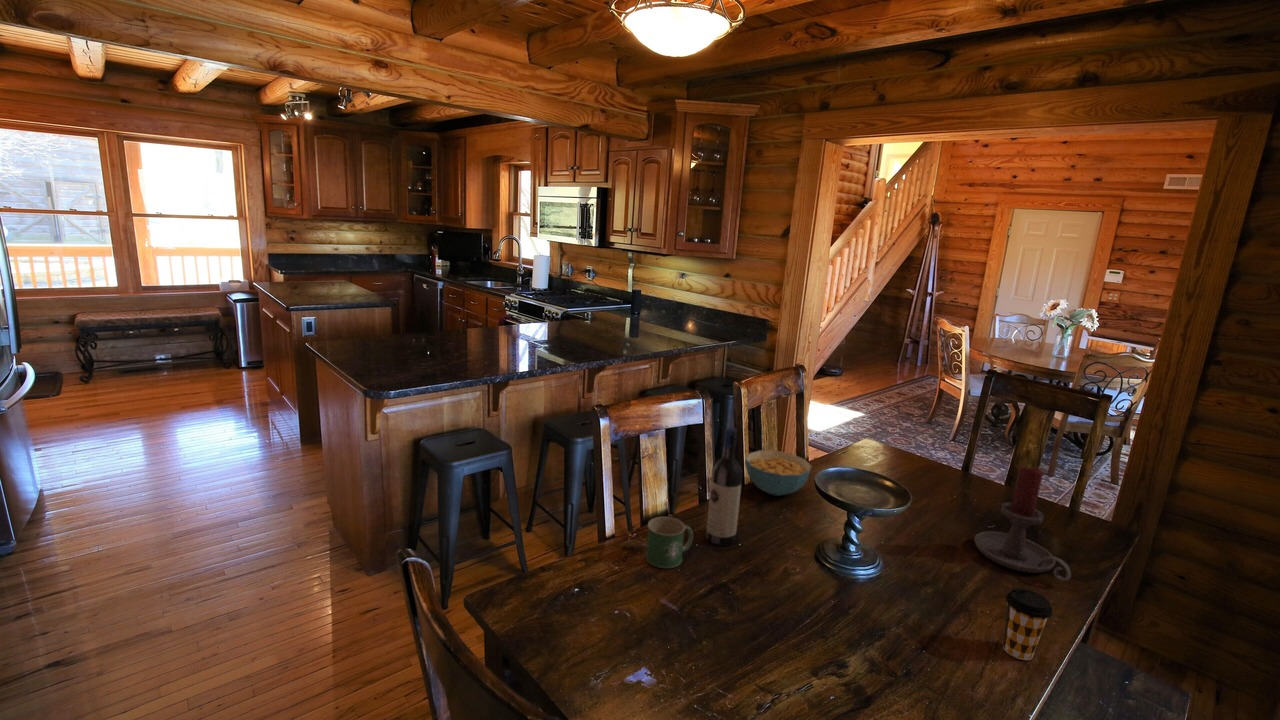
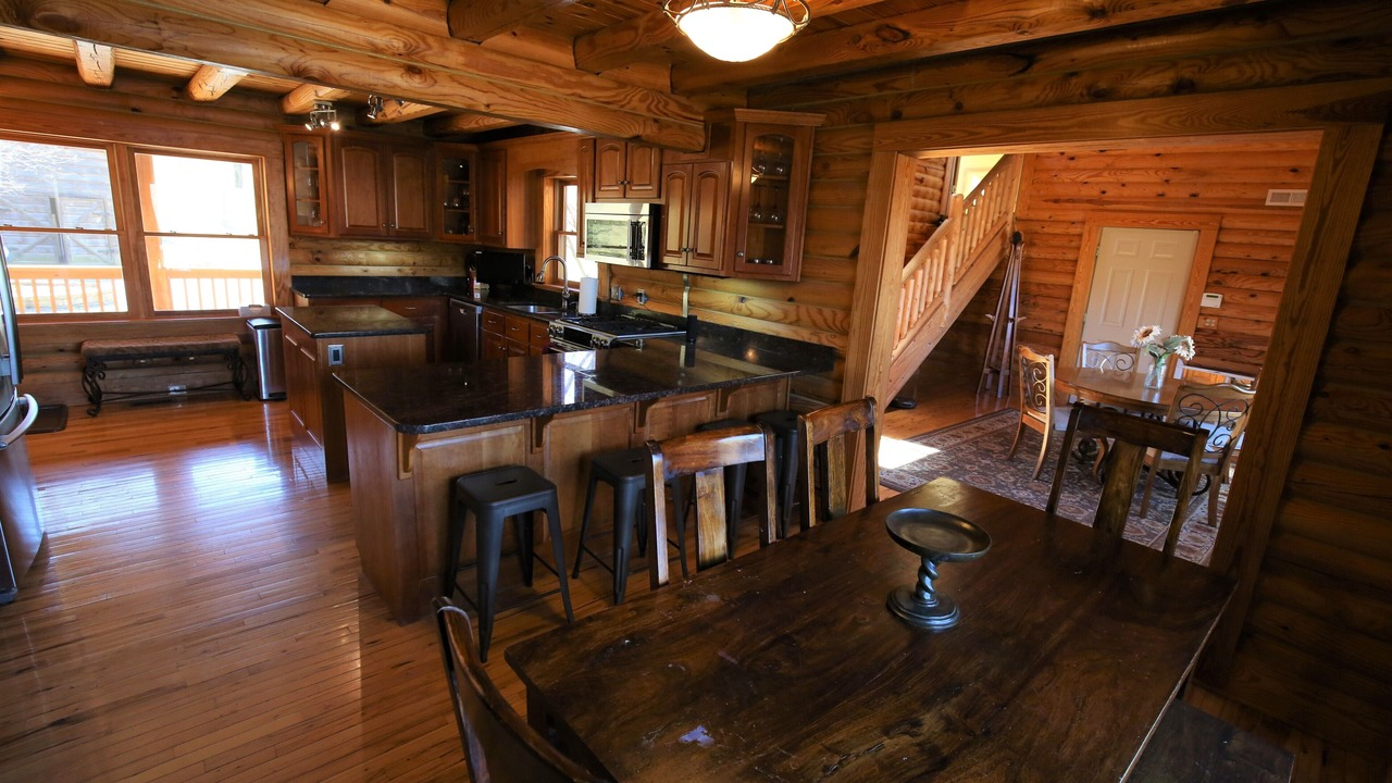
- mug (670, 540)
- candle holder (1031, 517)
- cereal bowl (776, 476)
- wine bottle (726, 484)
- coffee cup (1023, 624)
